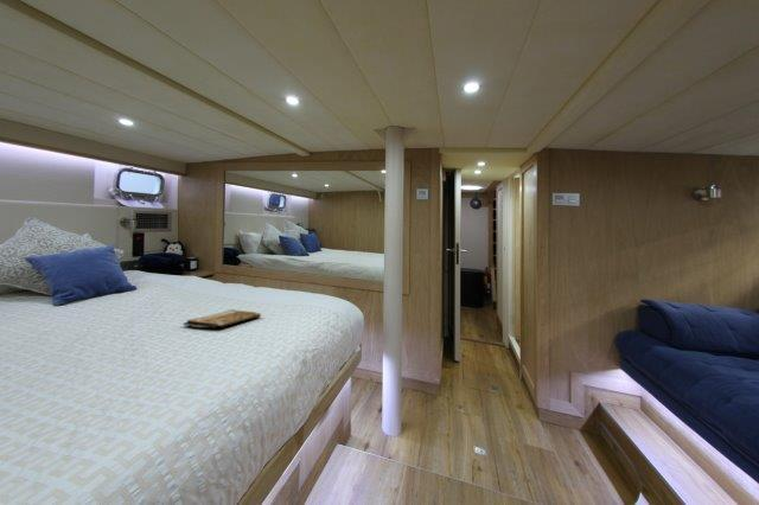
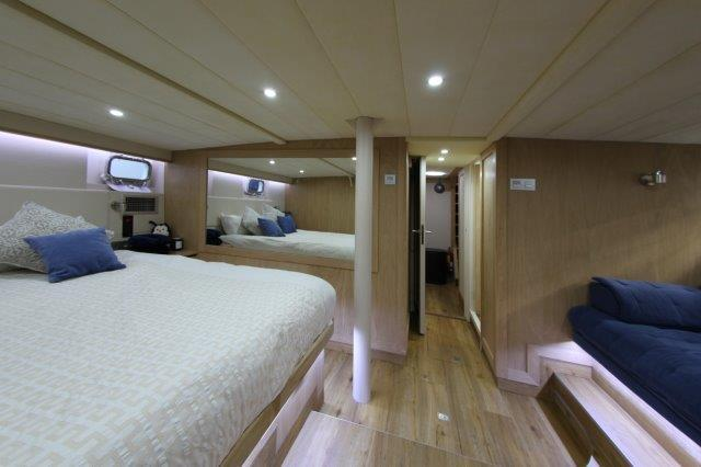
- book (224, 318)
